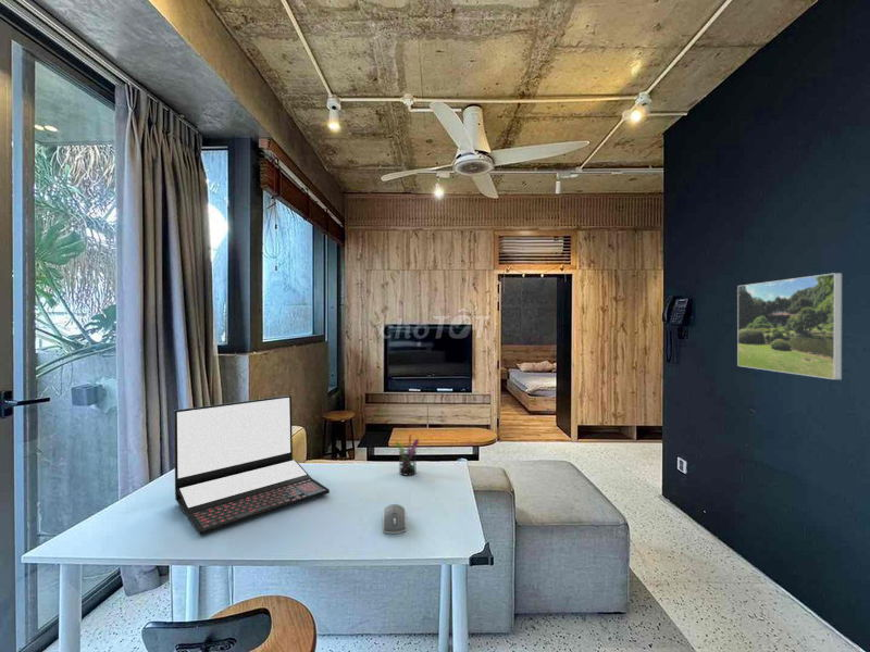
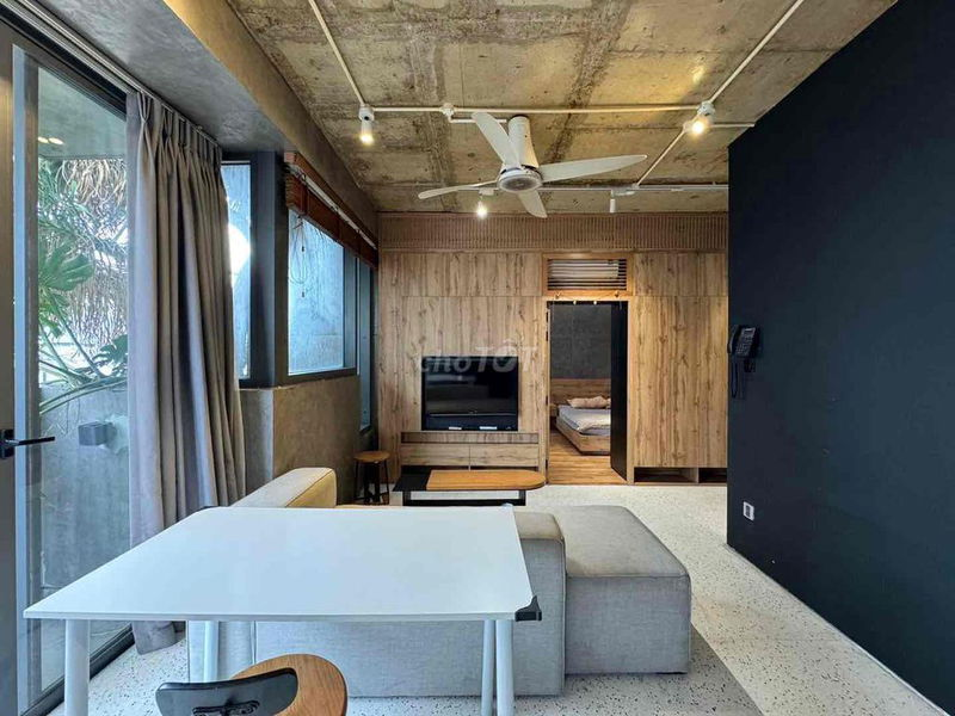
- laptop (253, 453)
- computer mouse (394, 514)
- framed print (782, 326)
- pen holder (406, 454)
